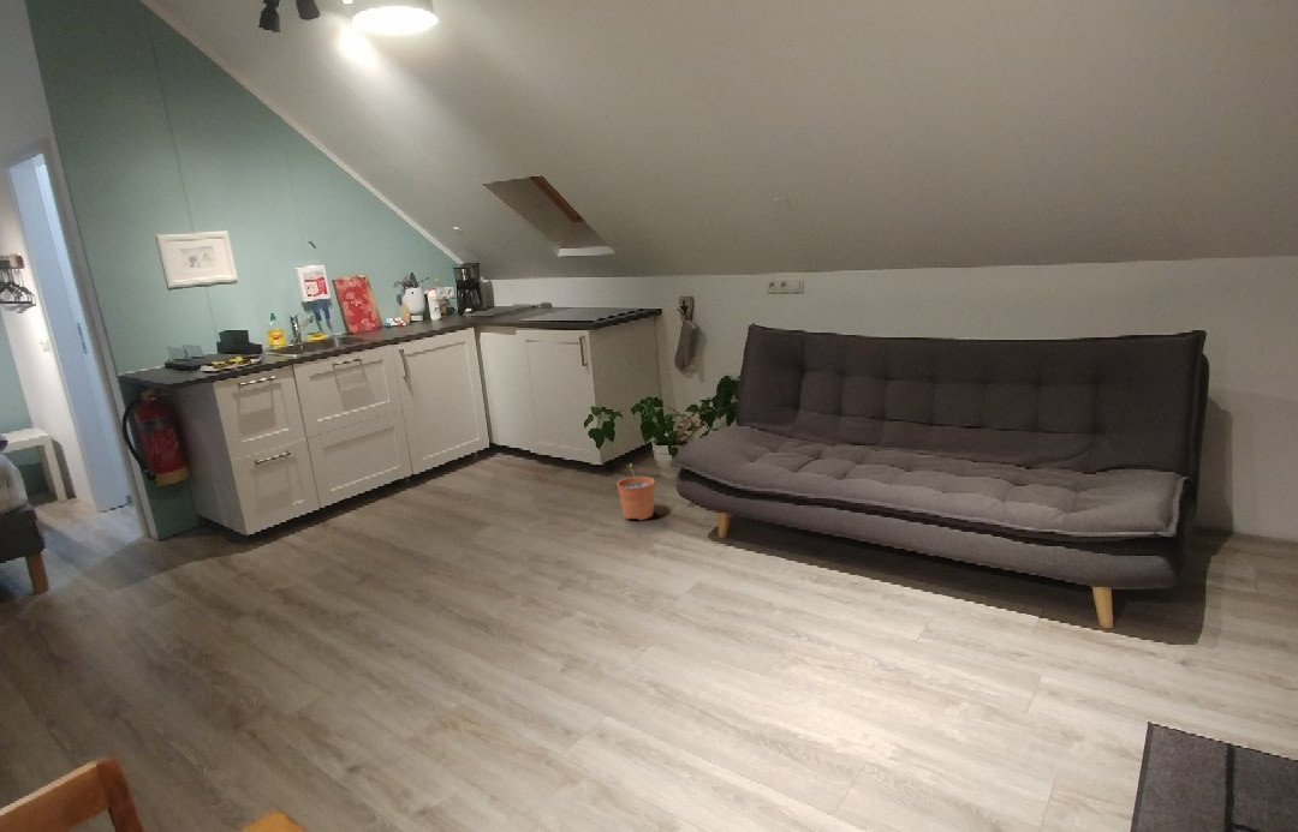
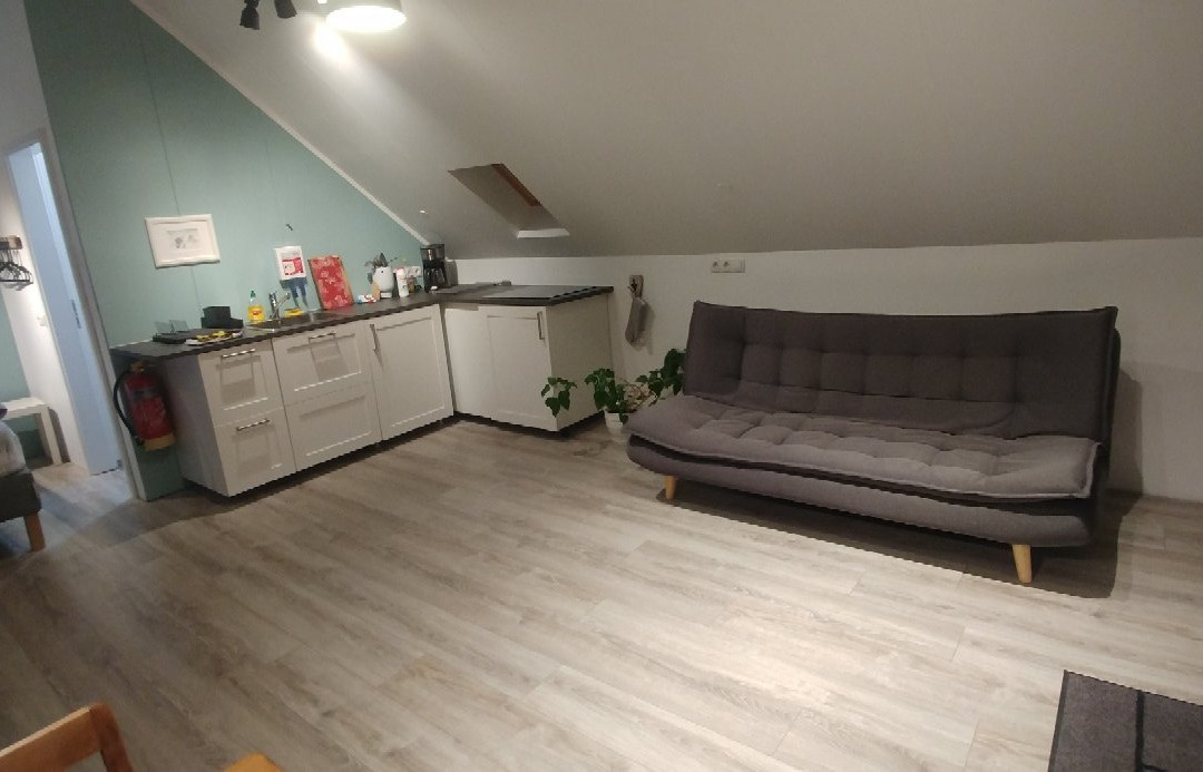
- plant pot (636, 490)
